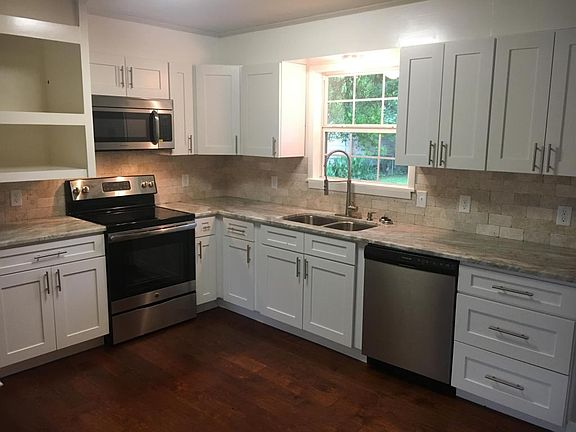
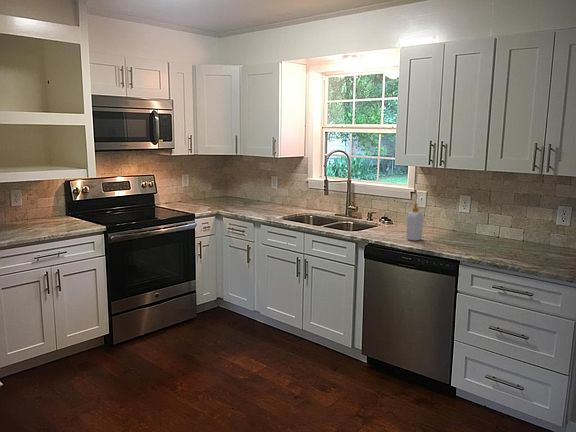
+ soap bottle (414, 221)
